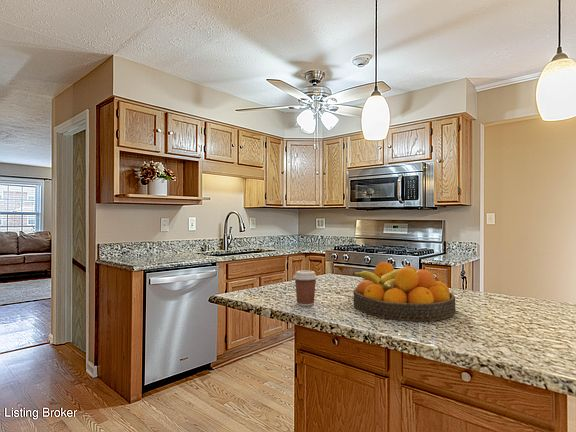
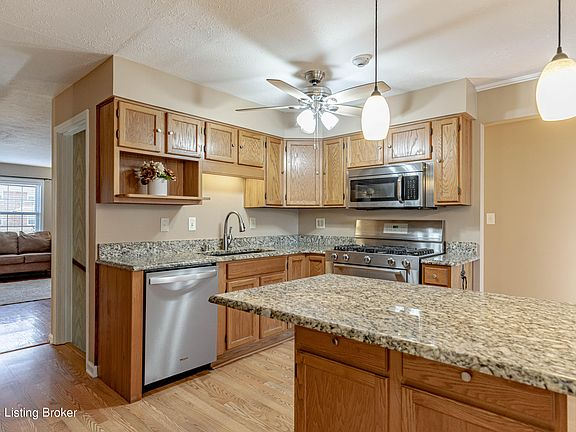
- fruit bowl (402, 286)
- coffee cup (305, 287)
